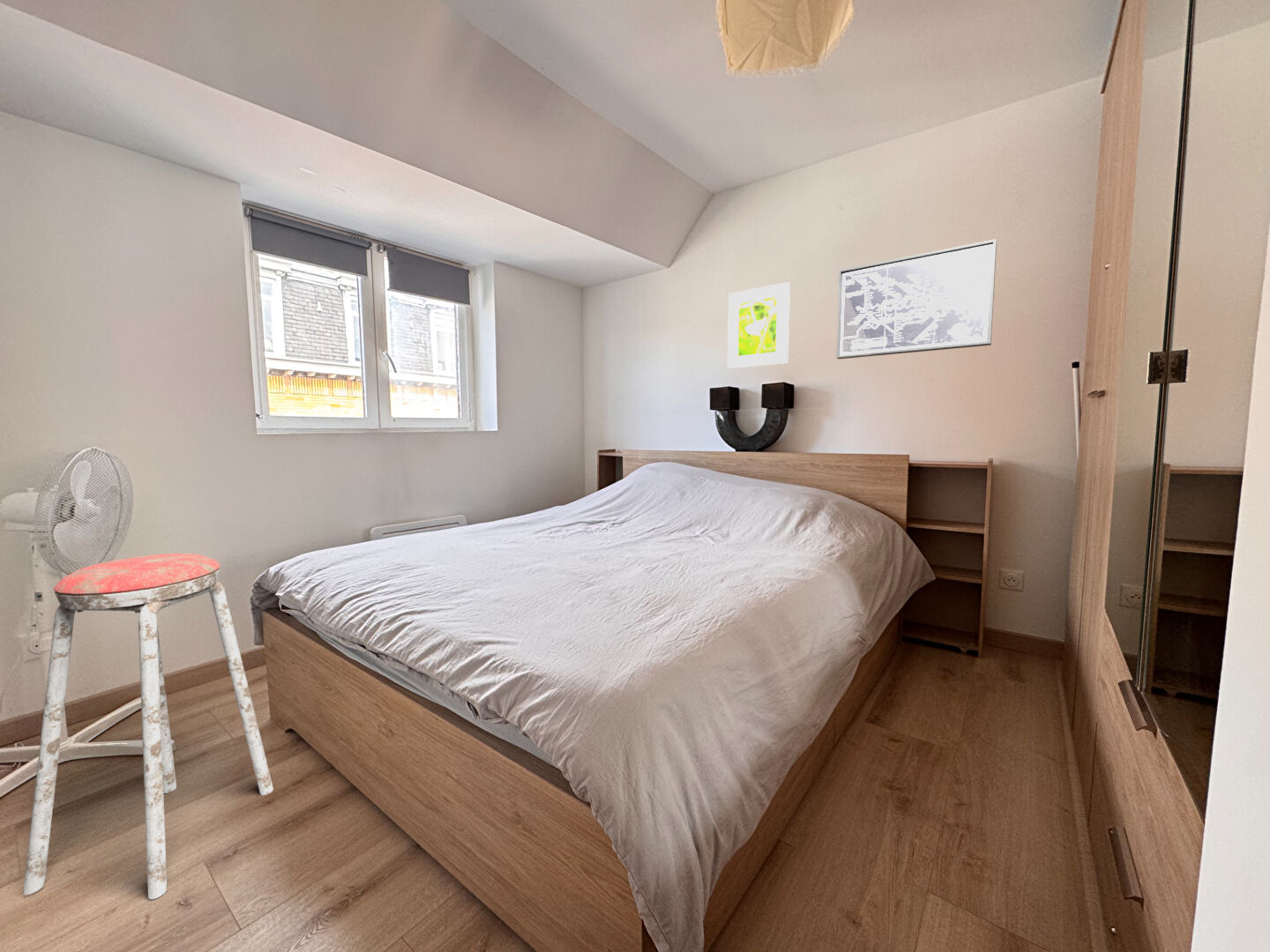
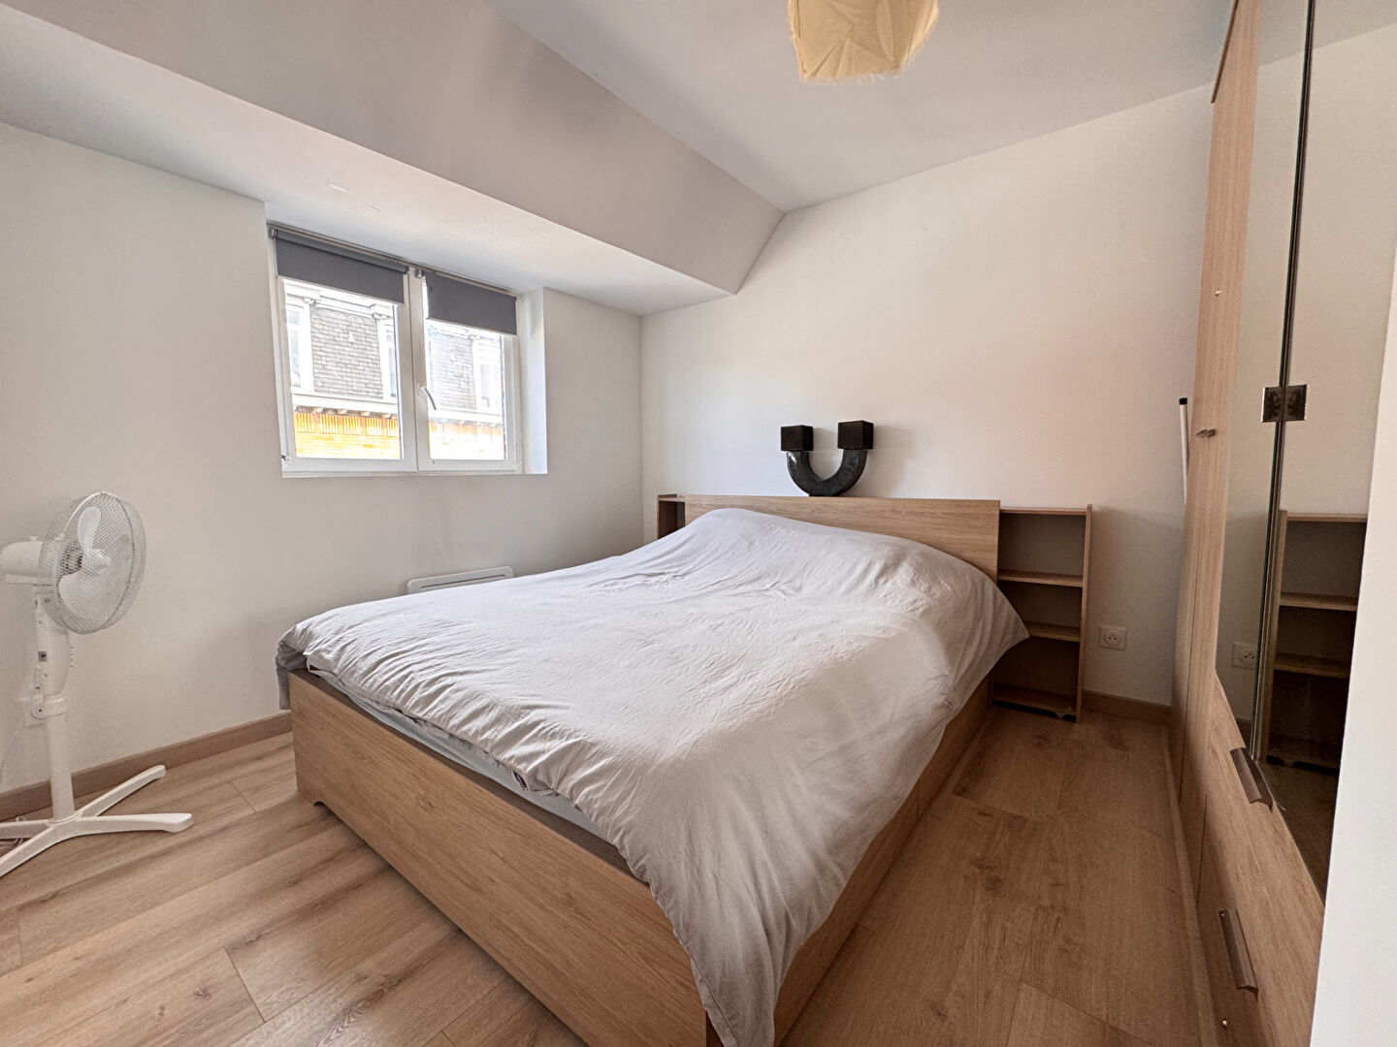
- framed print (757, 327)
- music stool (153, 701)
- wall art (909, 305)
